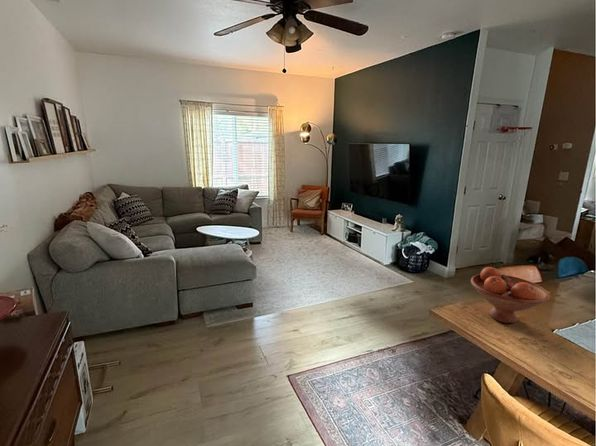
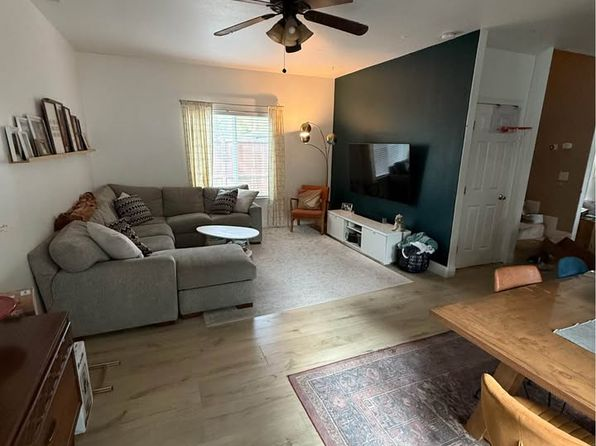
- fruit bowl (506, 295)
